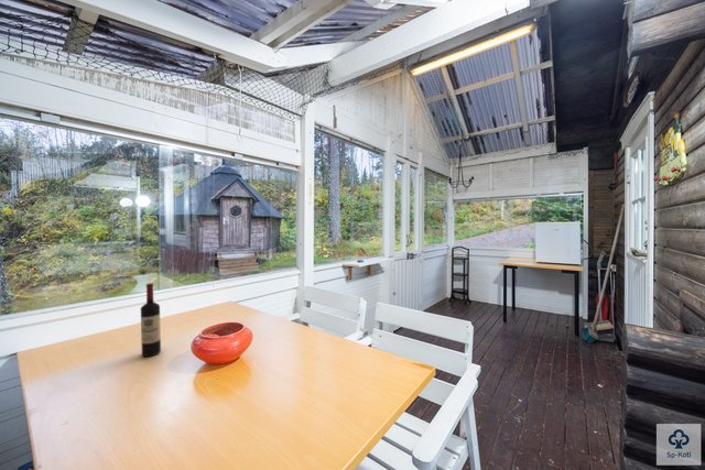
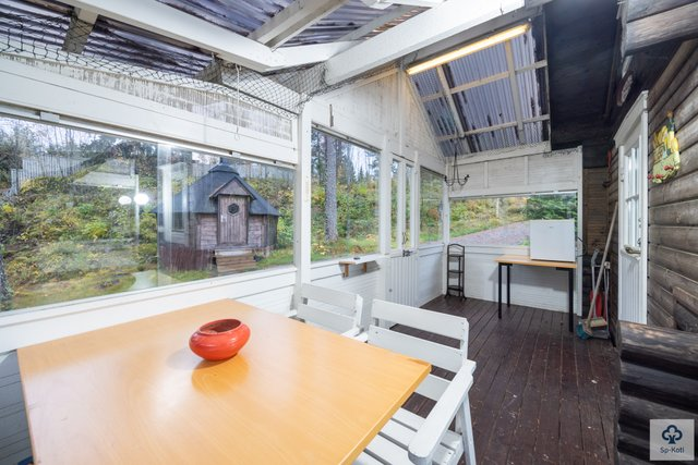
- wine bottle (150, 318)
